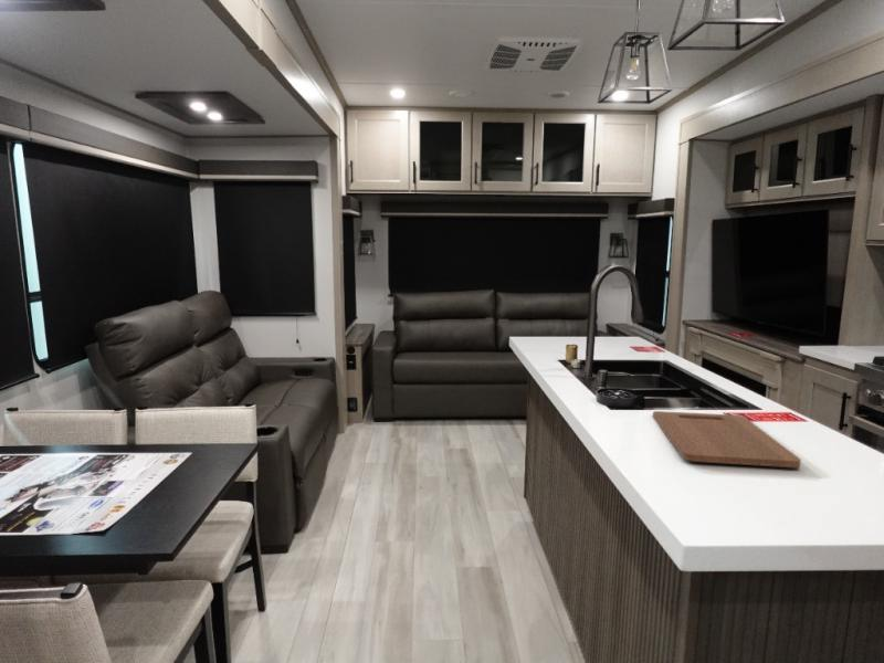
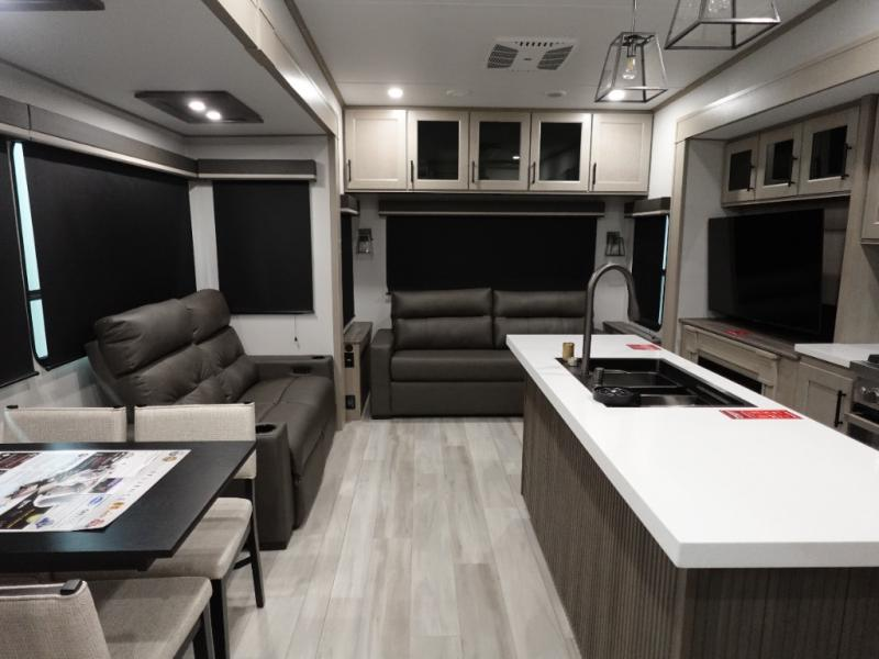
- cutting board (716, 435)
